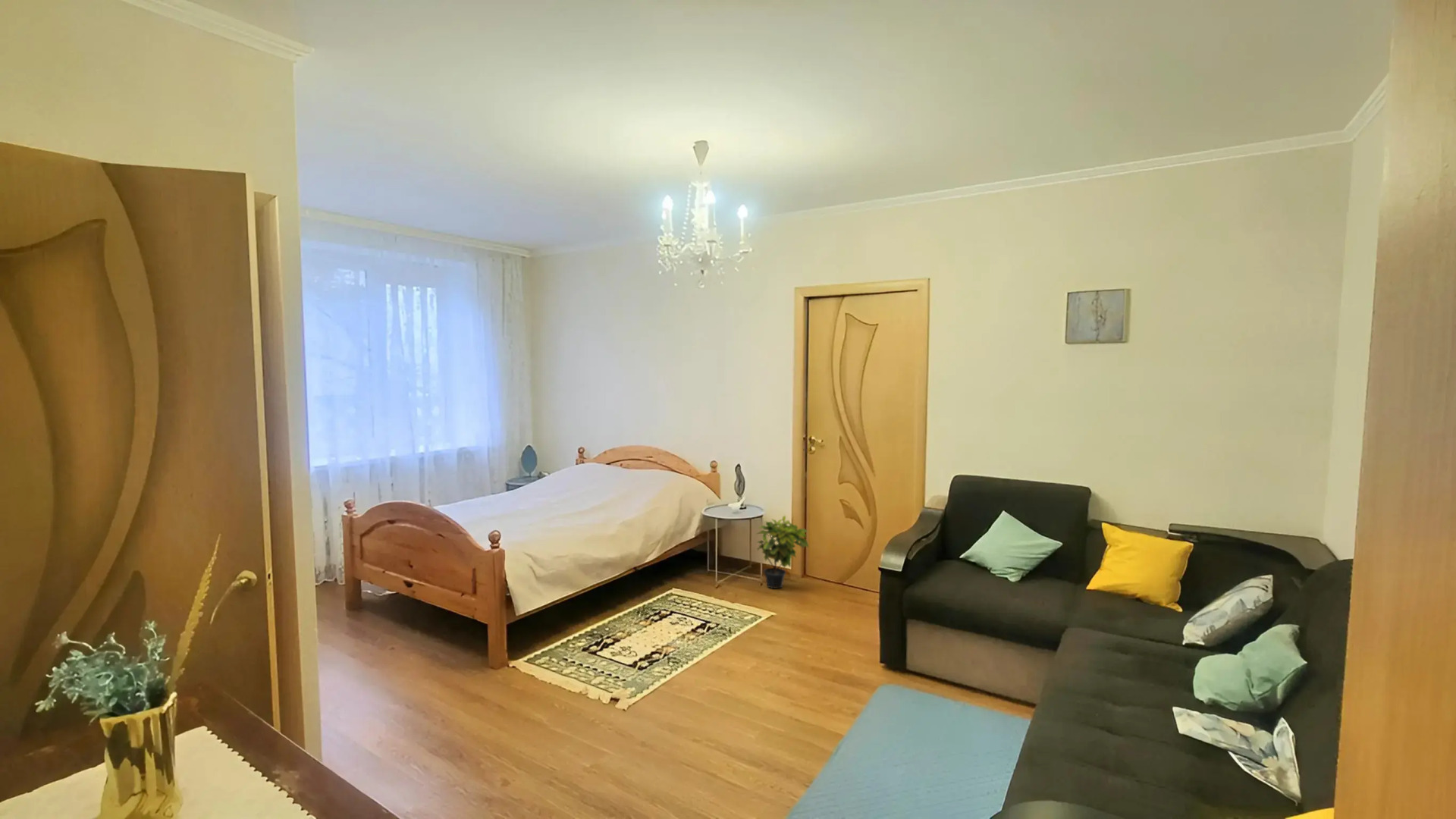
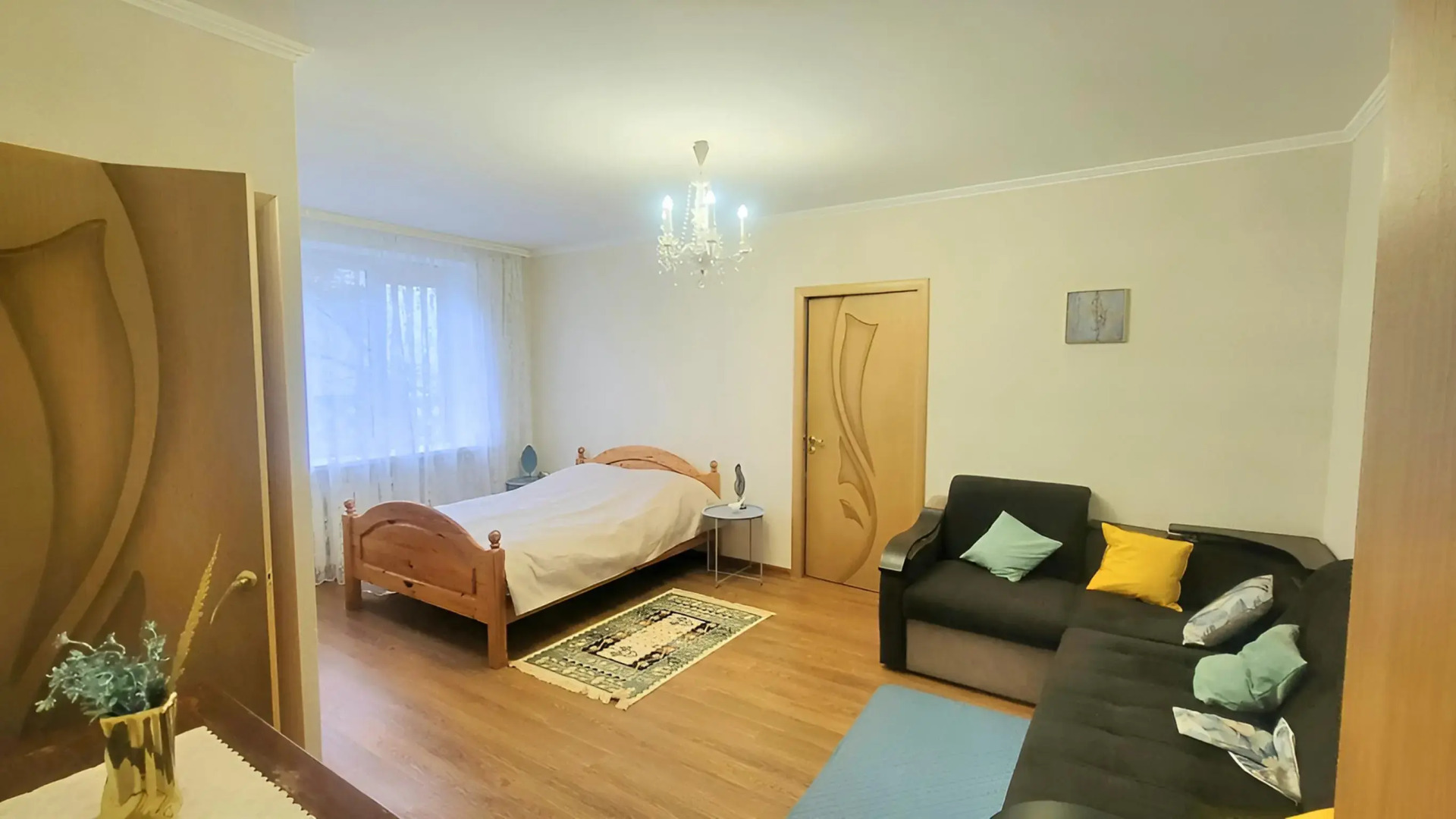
- potted plant (779, 551)
